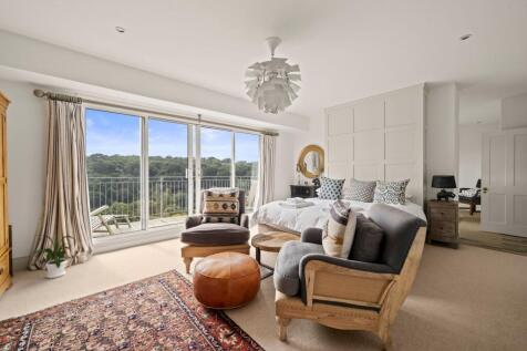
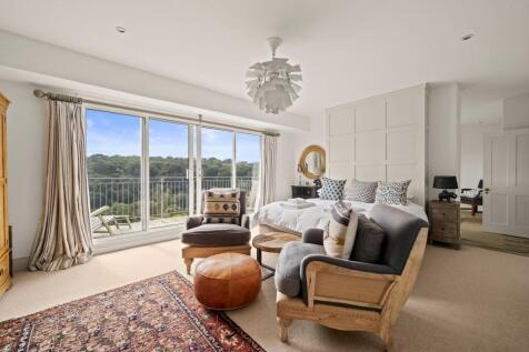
- house plant (54, 254)
